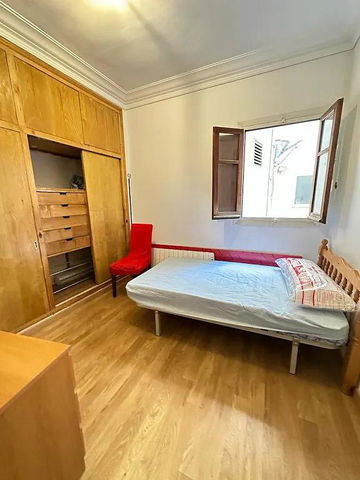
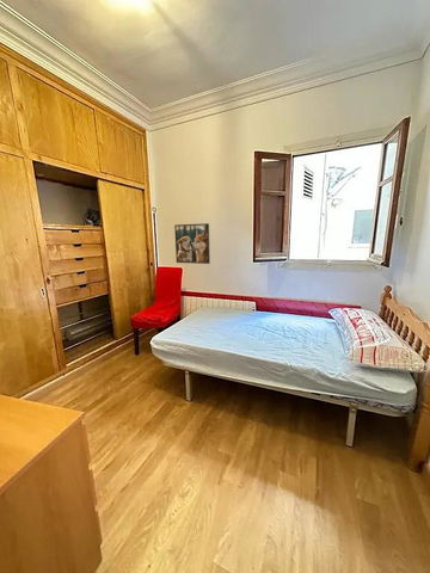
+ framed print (191, 244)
